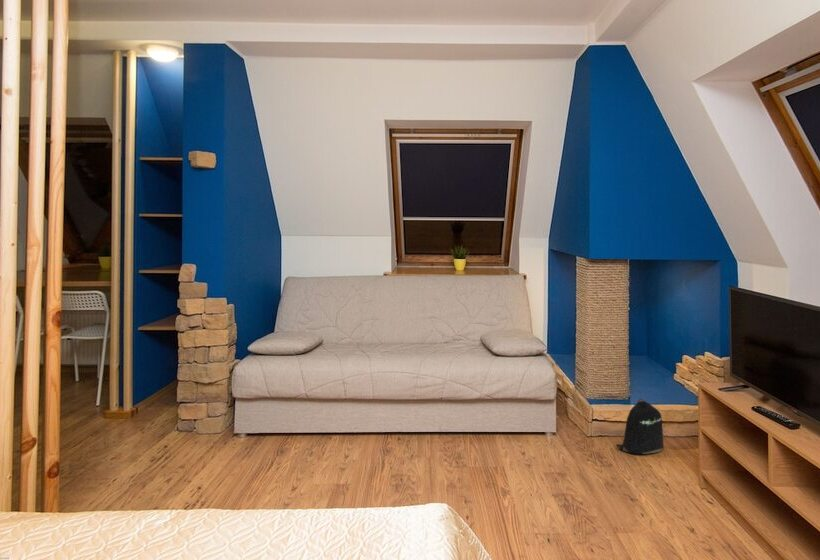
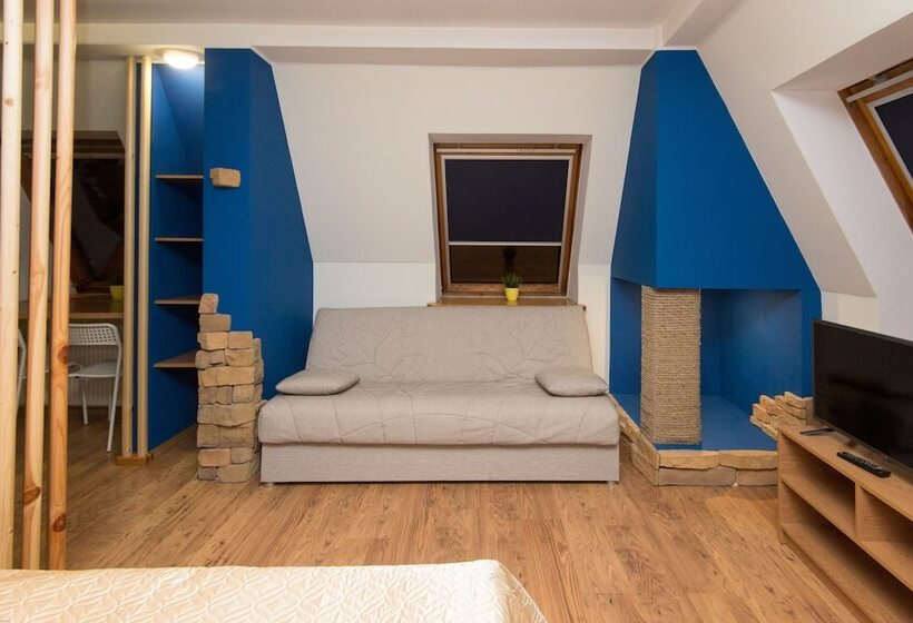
- backpack (639, 423)
